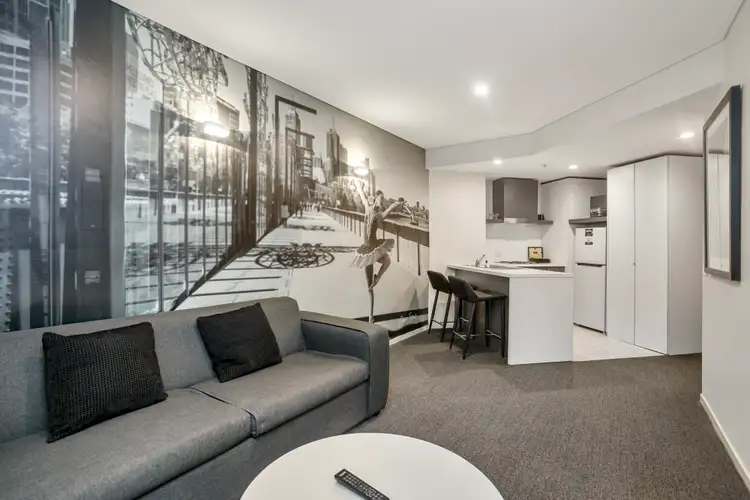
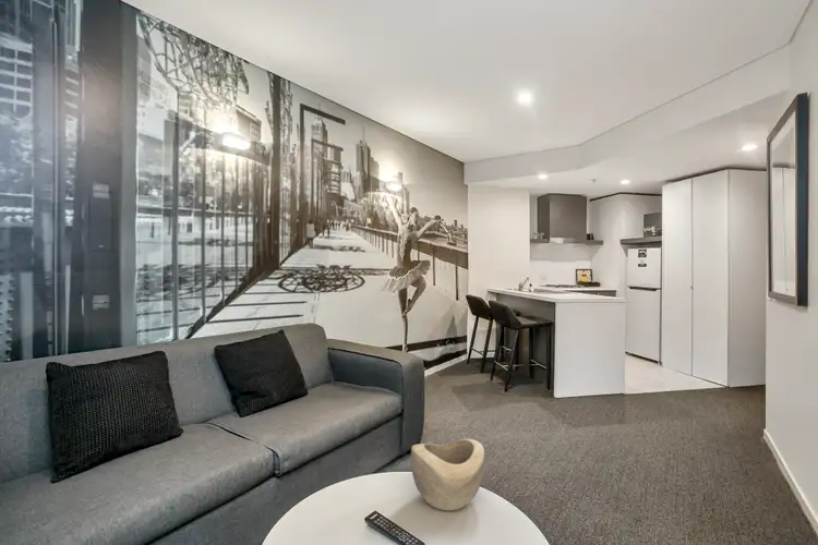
+ decorative bowl (447, 472)
